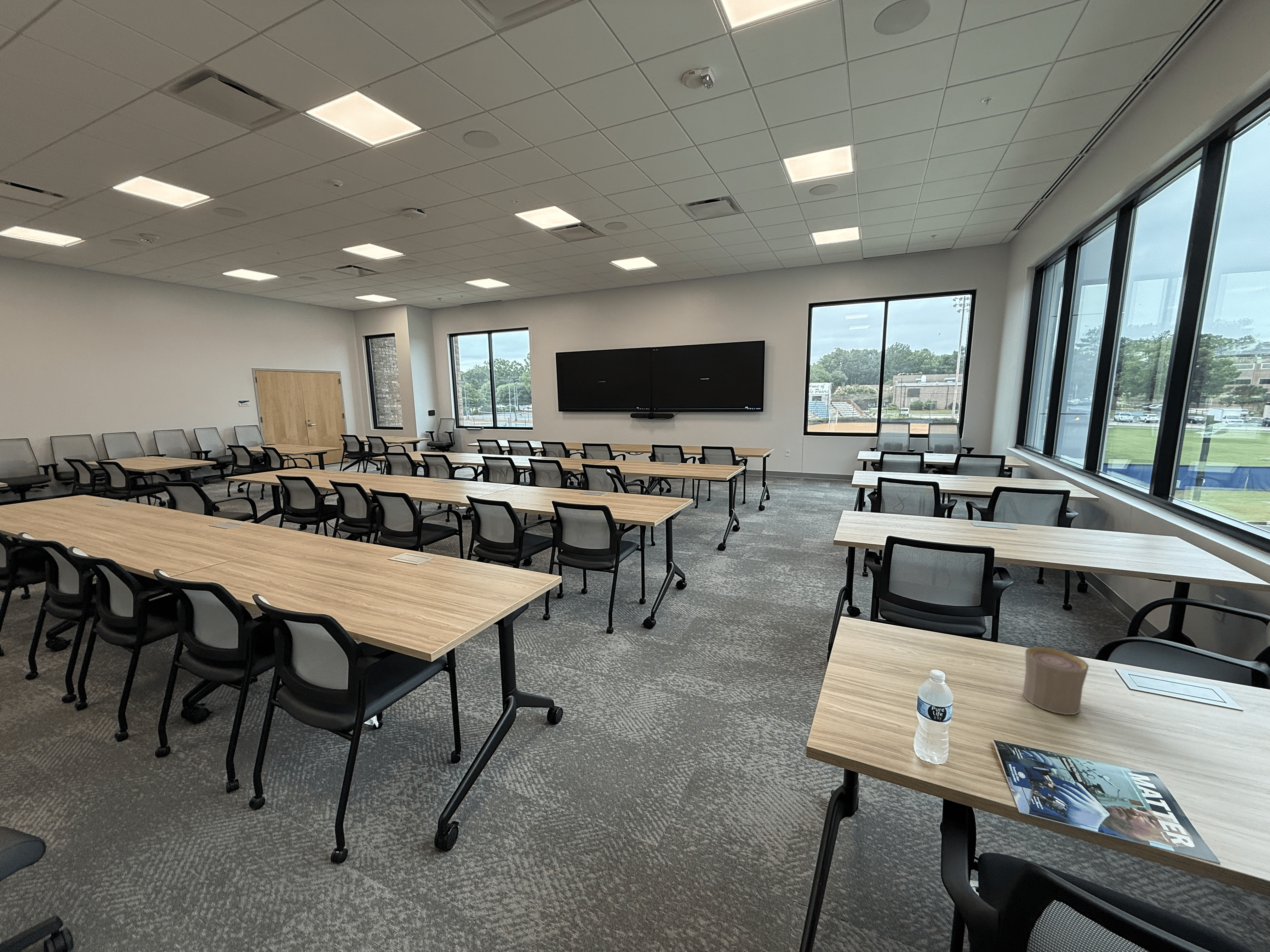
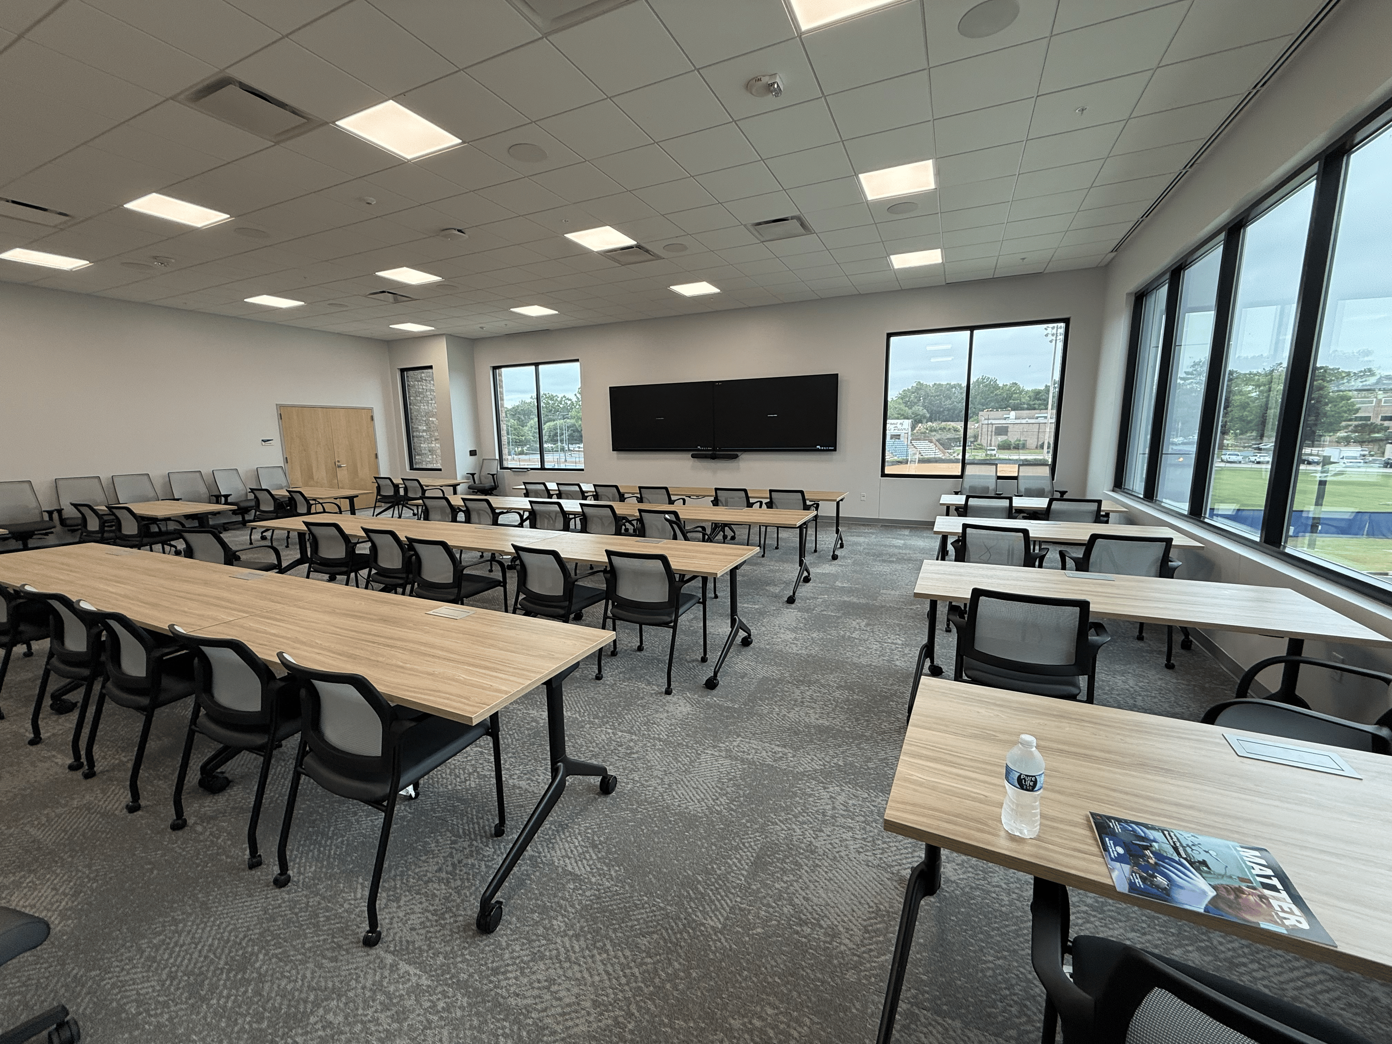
- cup (1053, 680)
